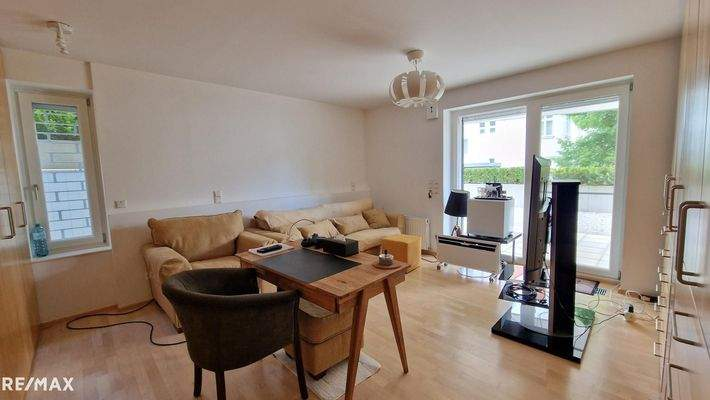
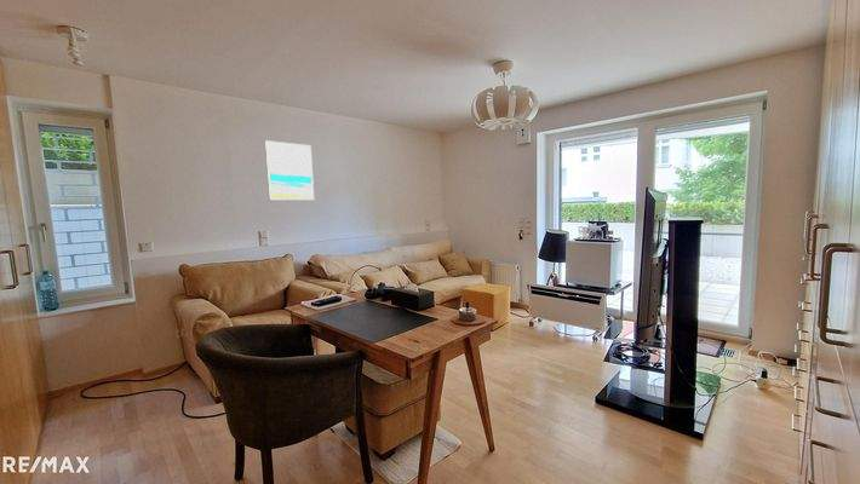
+ wall art (289, 172)
